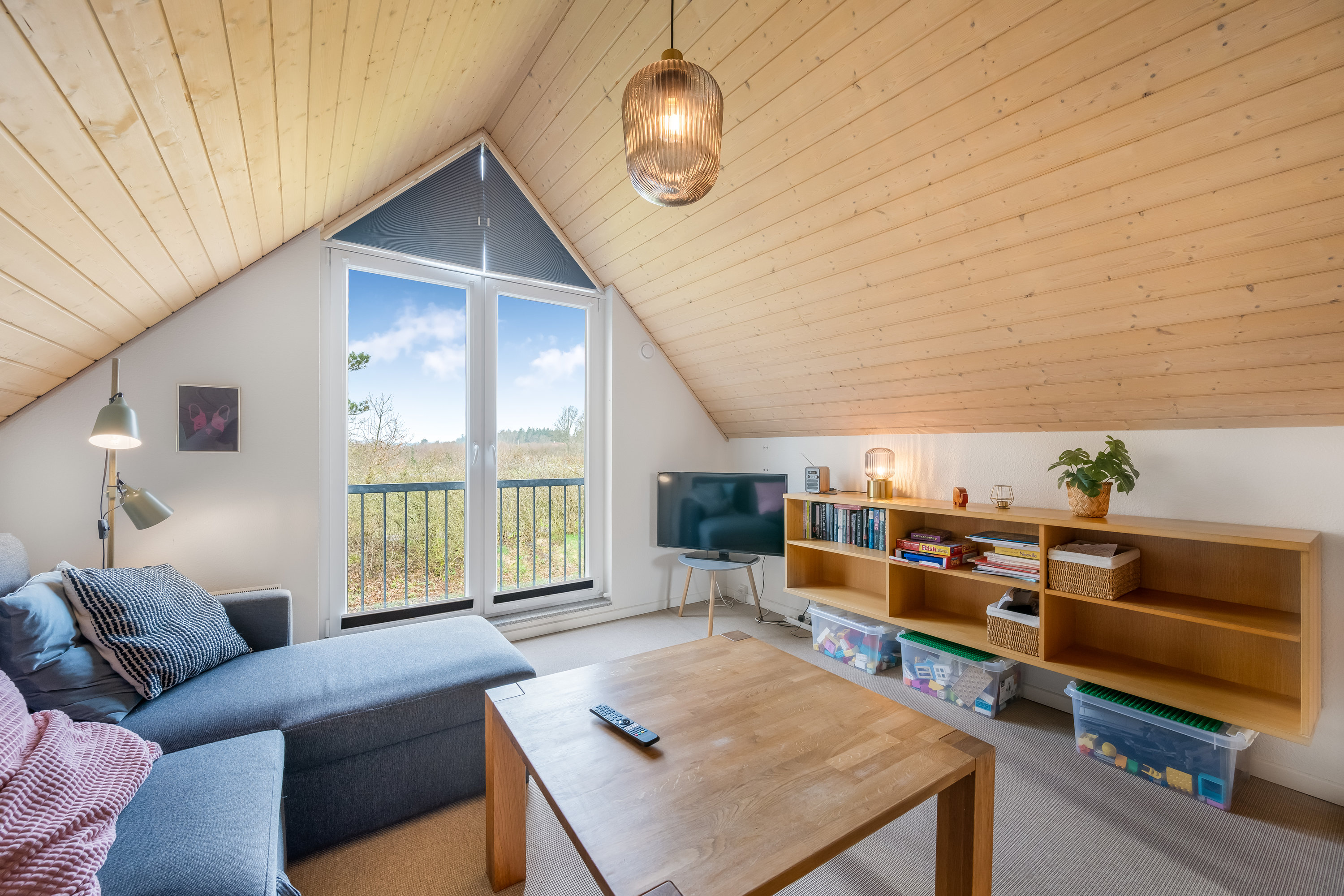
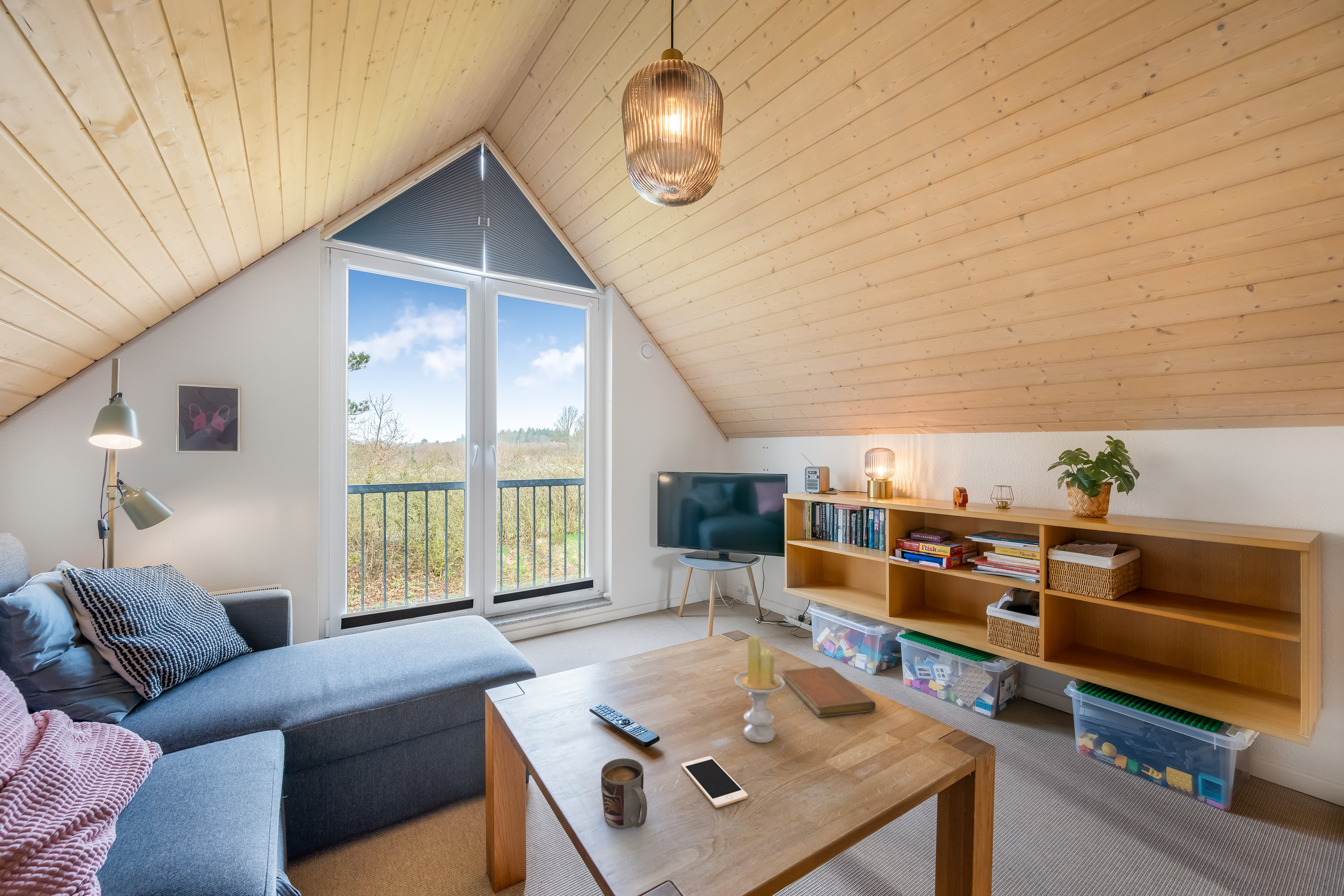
+ notebook (826, 689)
+ candle (759, 685)
+ cell phone (713, 780)
+ mug (627, 798)
